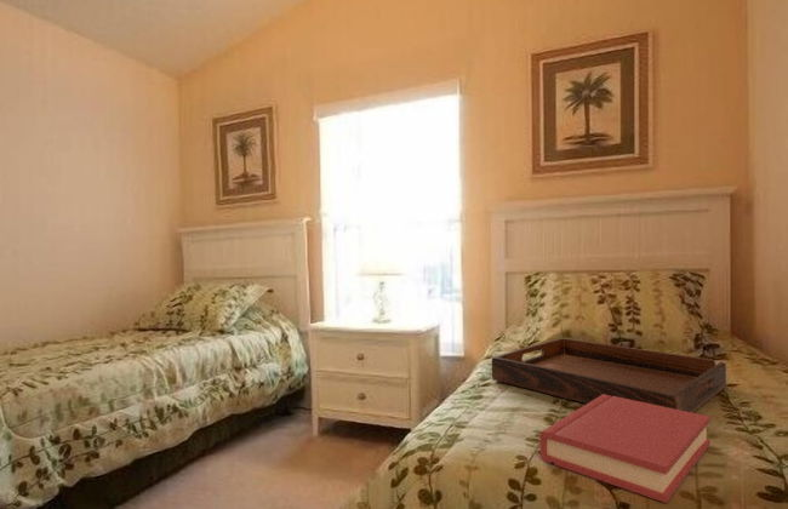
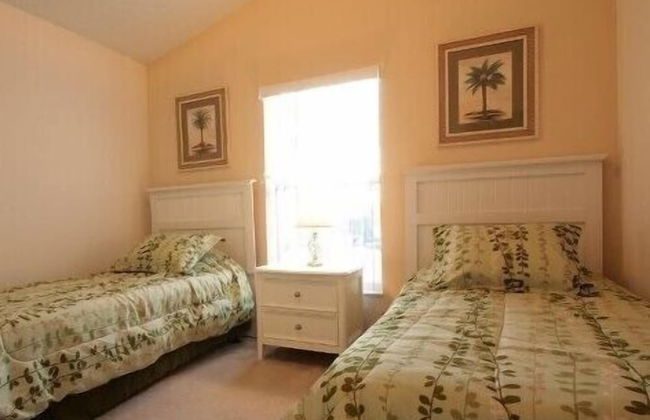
- hardback book (627, 437)
- serving tray (605, 371)
